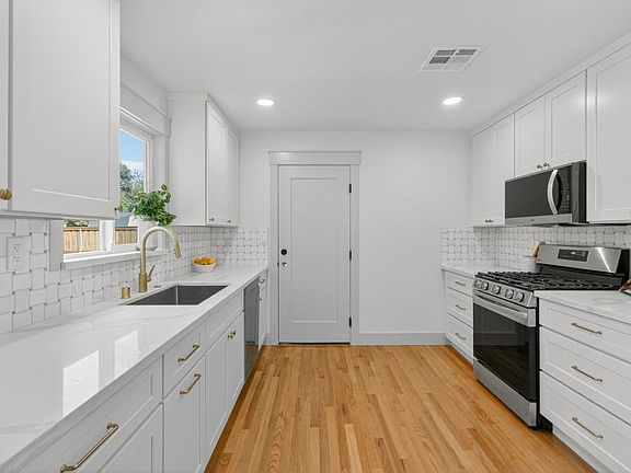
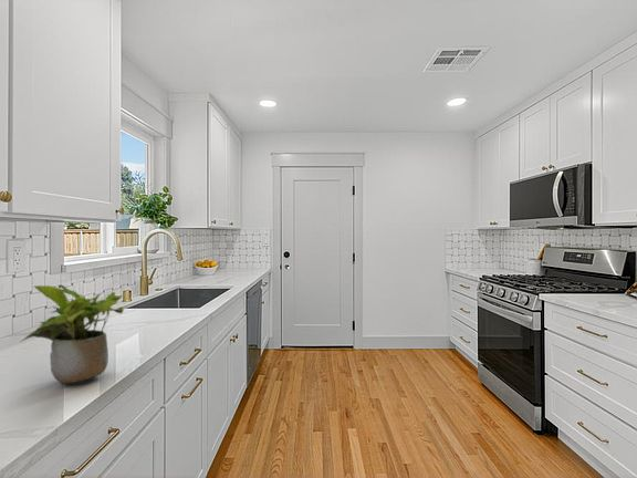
+ potted plant (74, 329)
